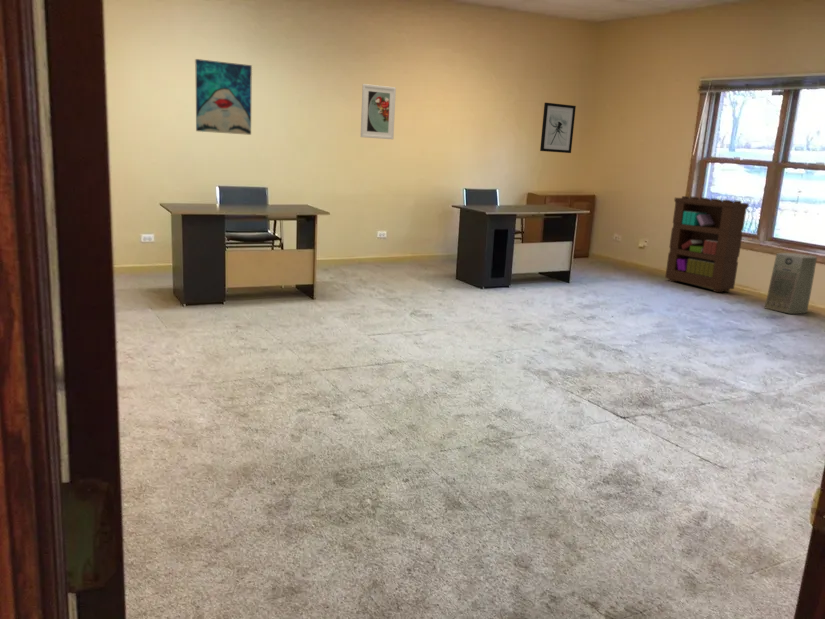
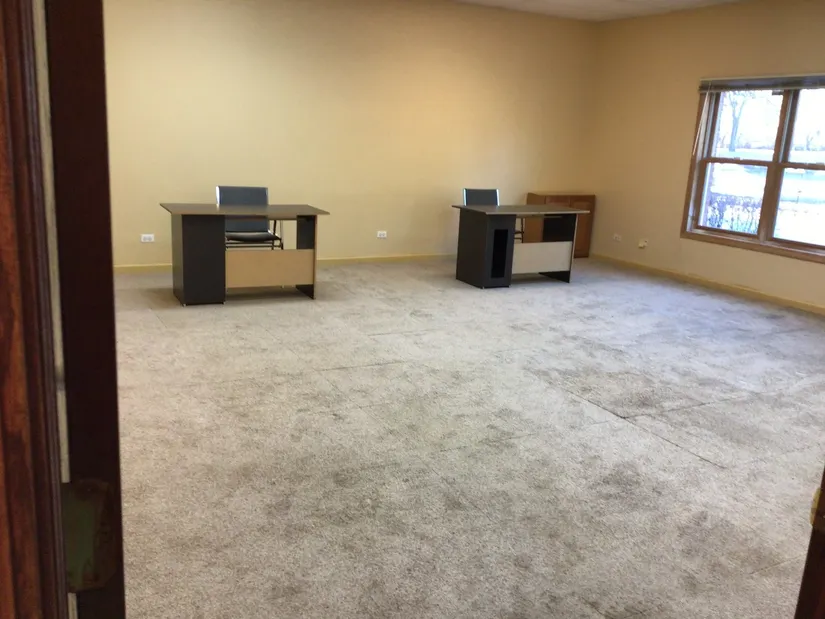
- wall art (224, 98)
- fan (793, 282)
- bookshelf (704, 242)
- wall art (558, 128)
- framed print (378, 112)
